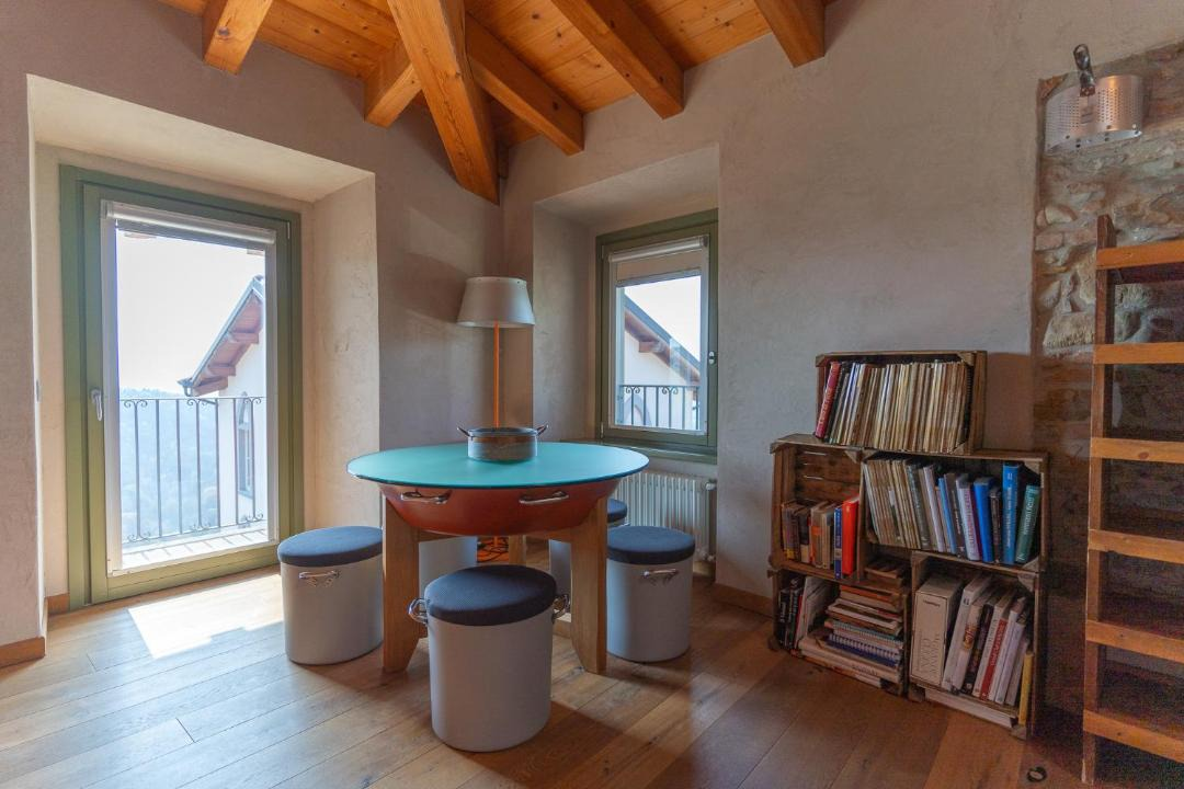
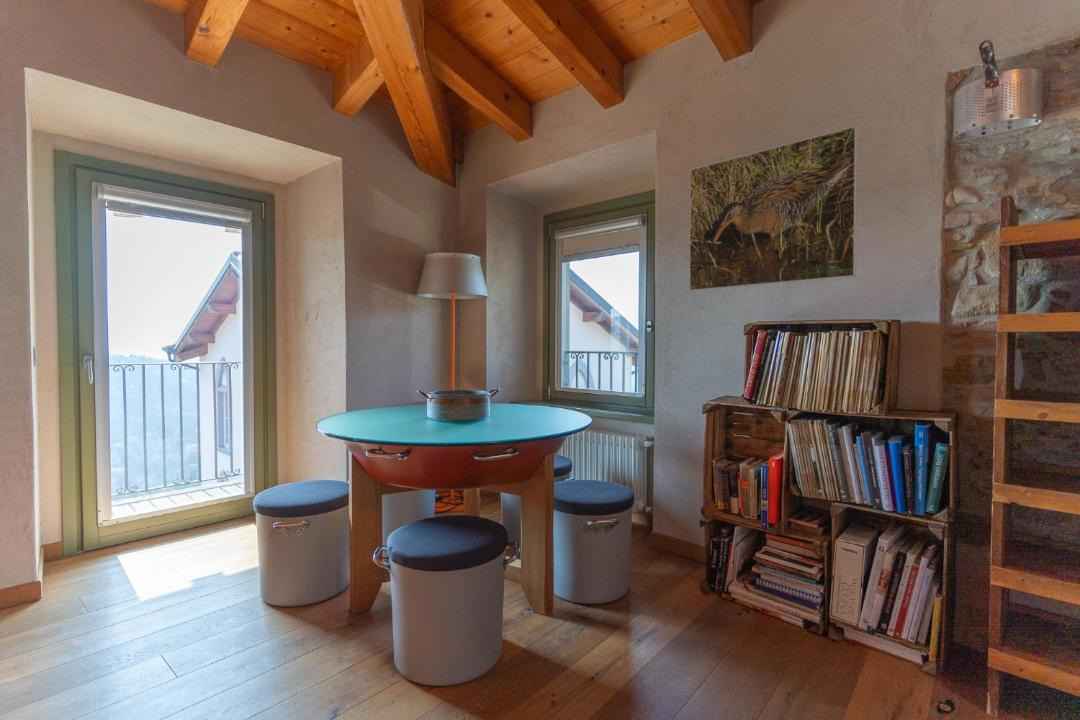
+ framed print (764, 217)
